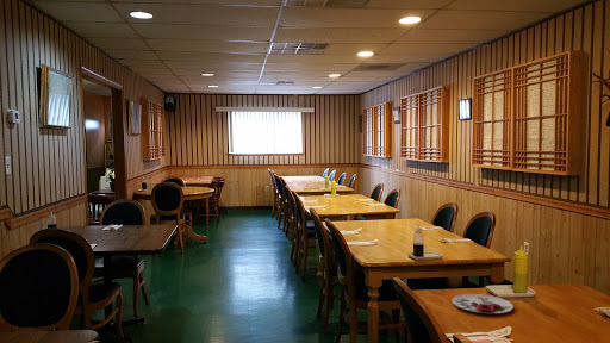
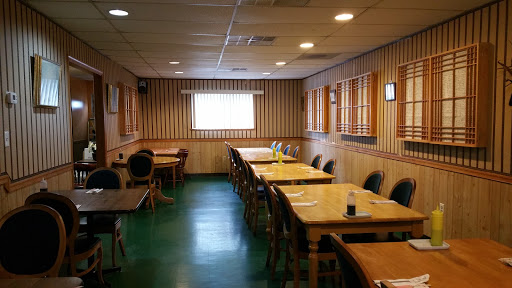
- plate (481, 303)
